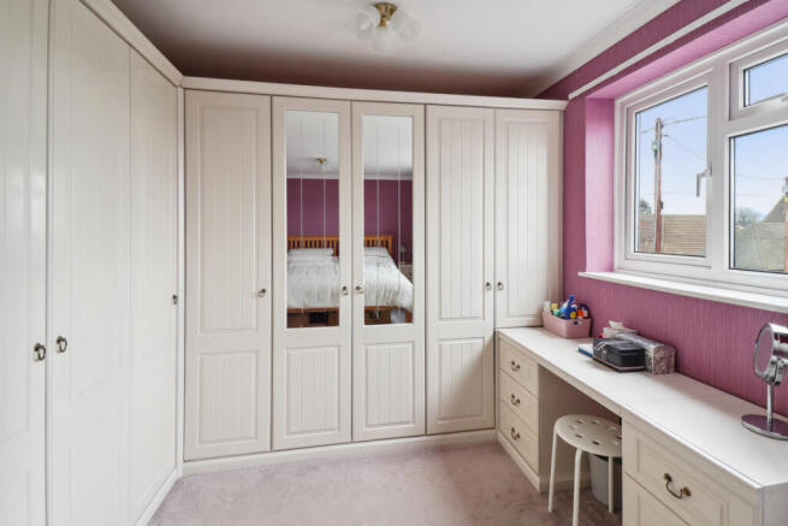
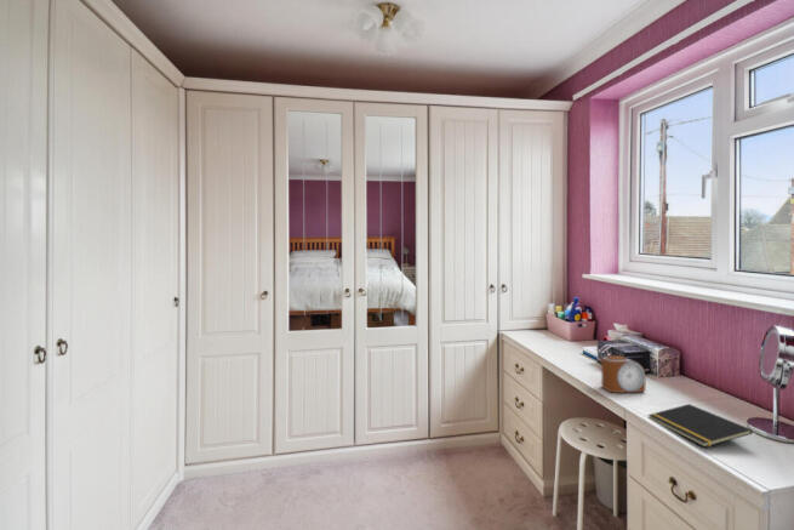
+ alarm clock (622, 372)
+ notepad (696, 423)
